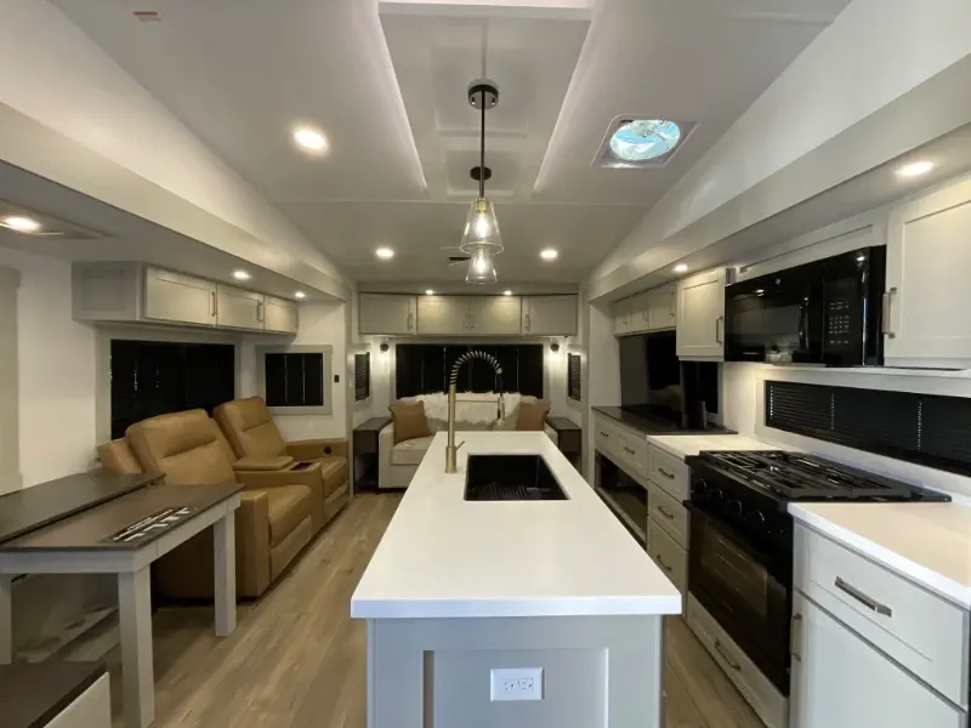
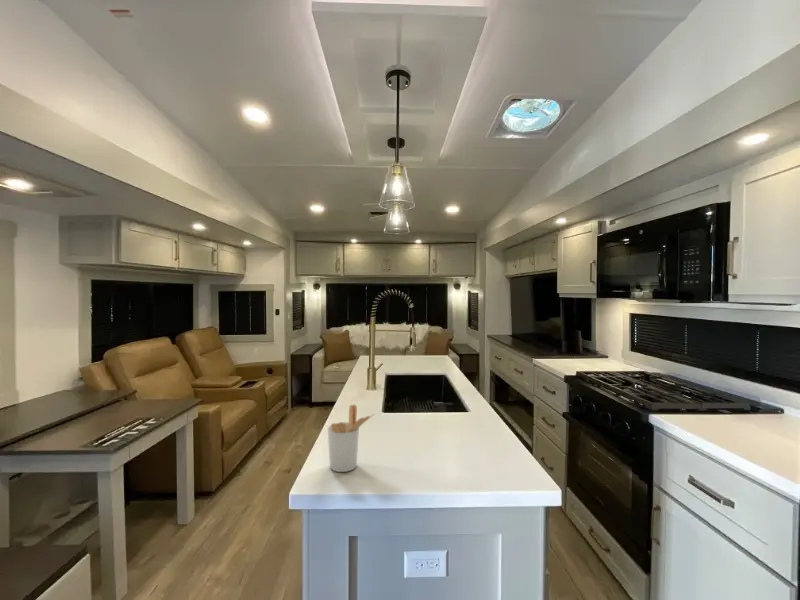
+ utensil holder (350, 438)
